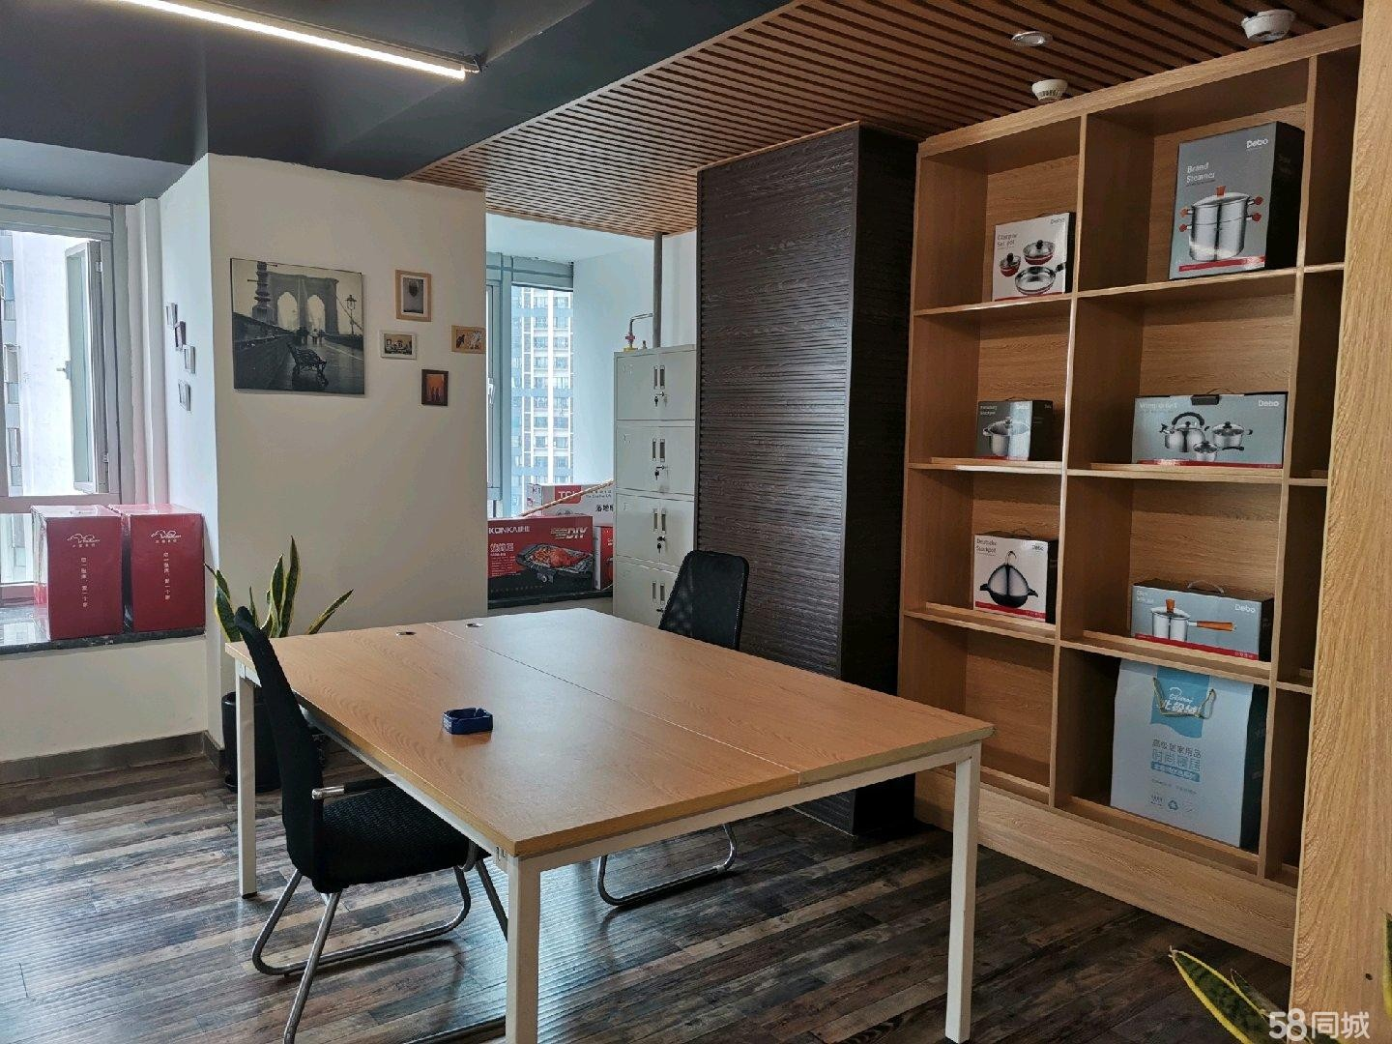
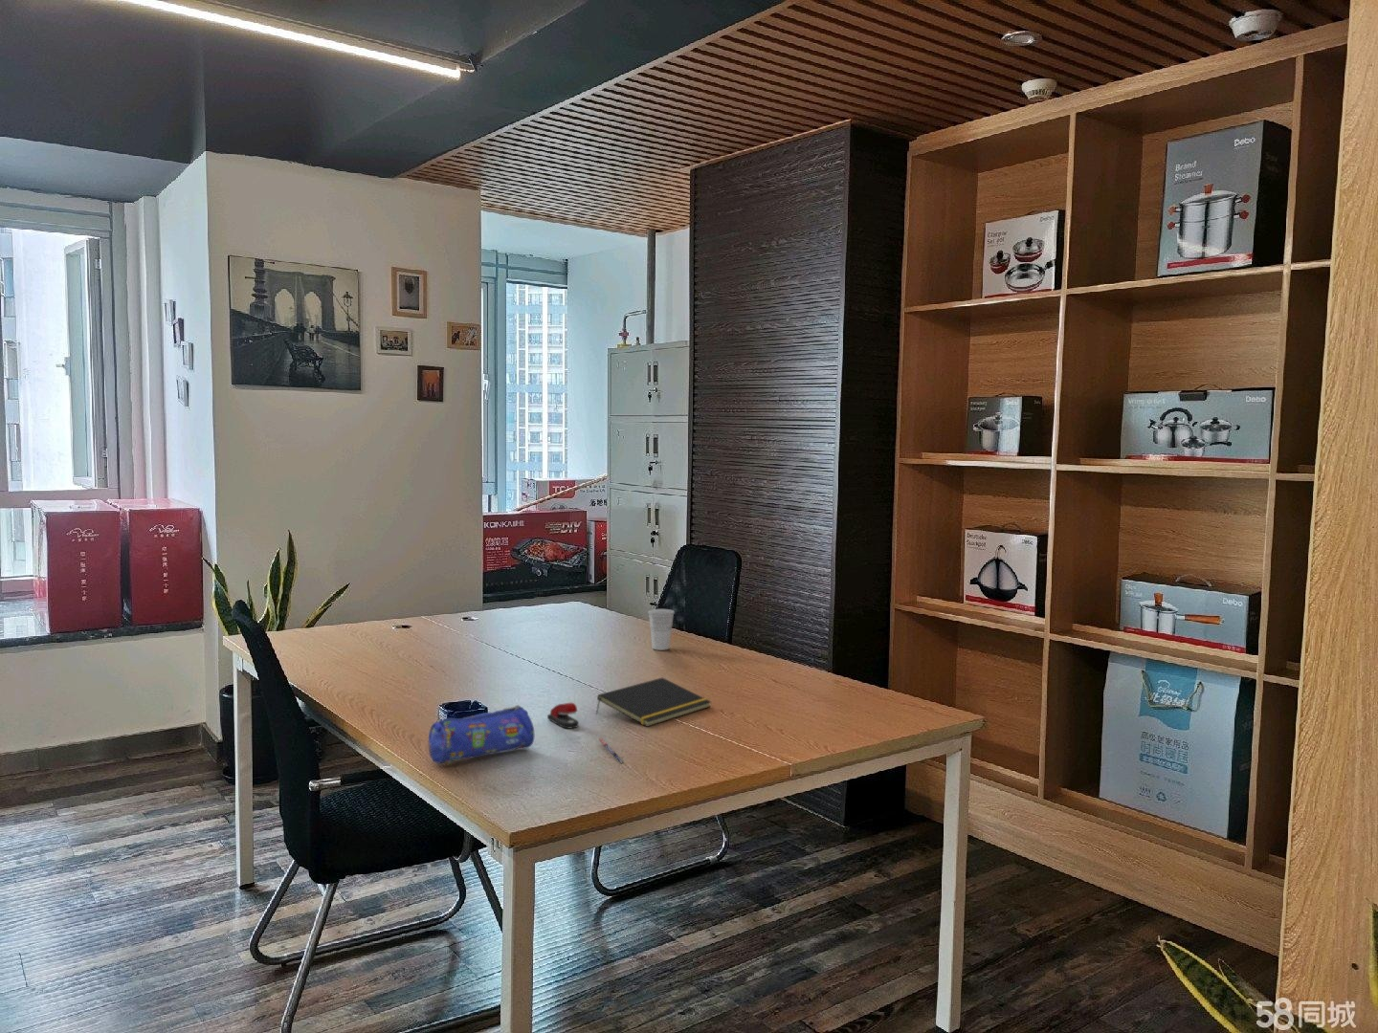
+ stapler (563, 712)
+ cup (661, 629)
+ pencil case (482, 732)
+ pen (611, 750)
+ notepad (654, 700)
